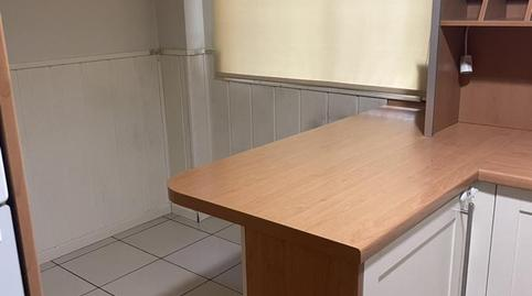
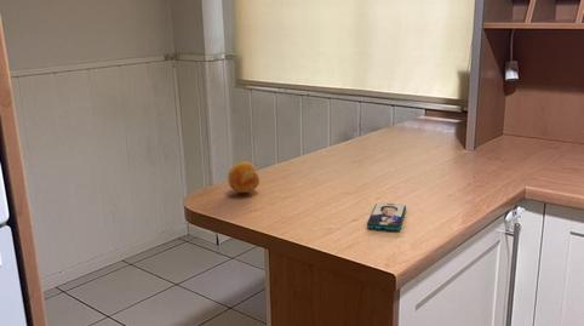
+ smartphone (387, 216)
+ fruit (242, 176)
